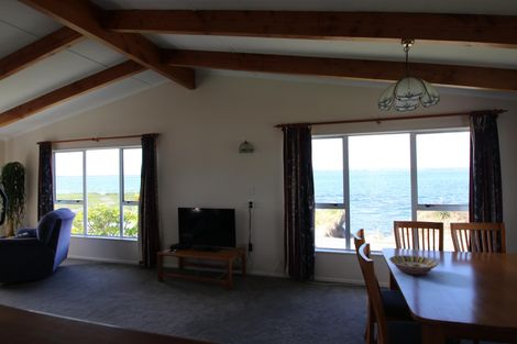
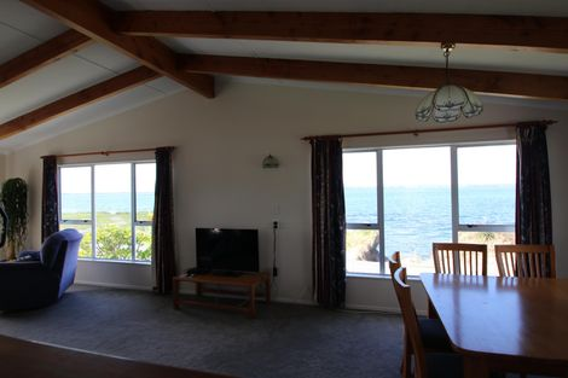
- serving bowl (413, 266)
